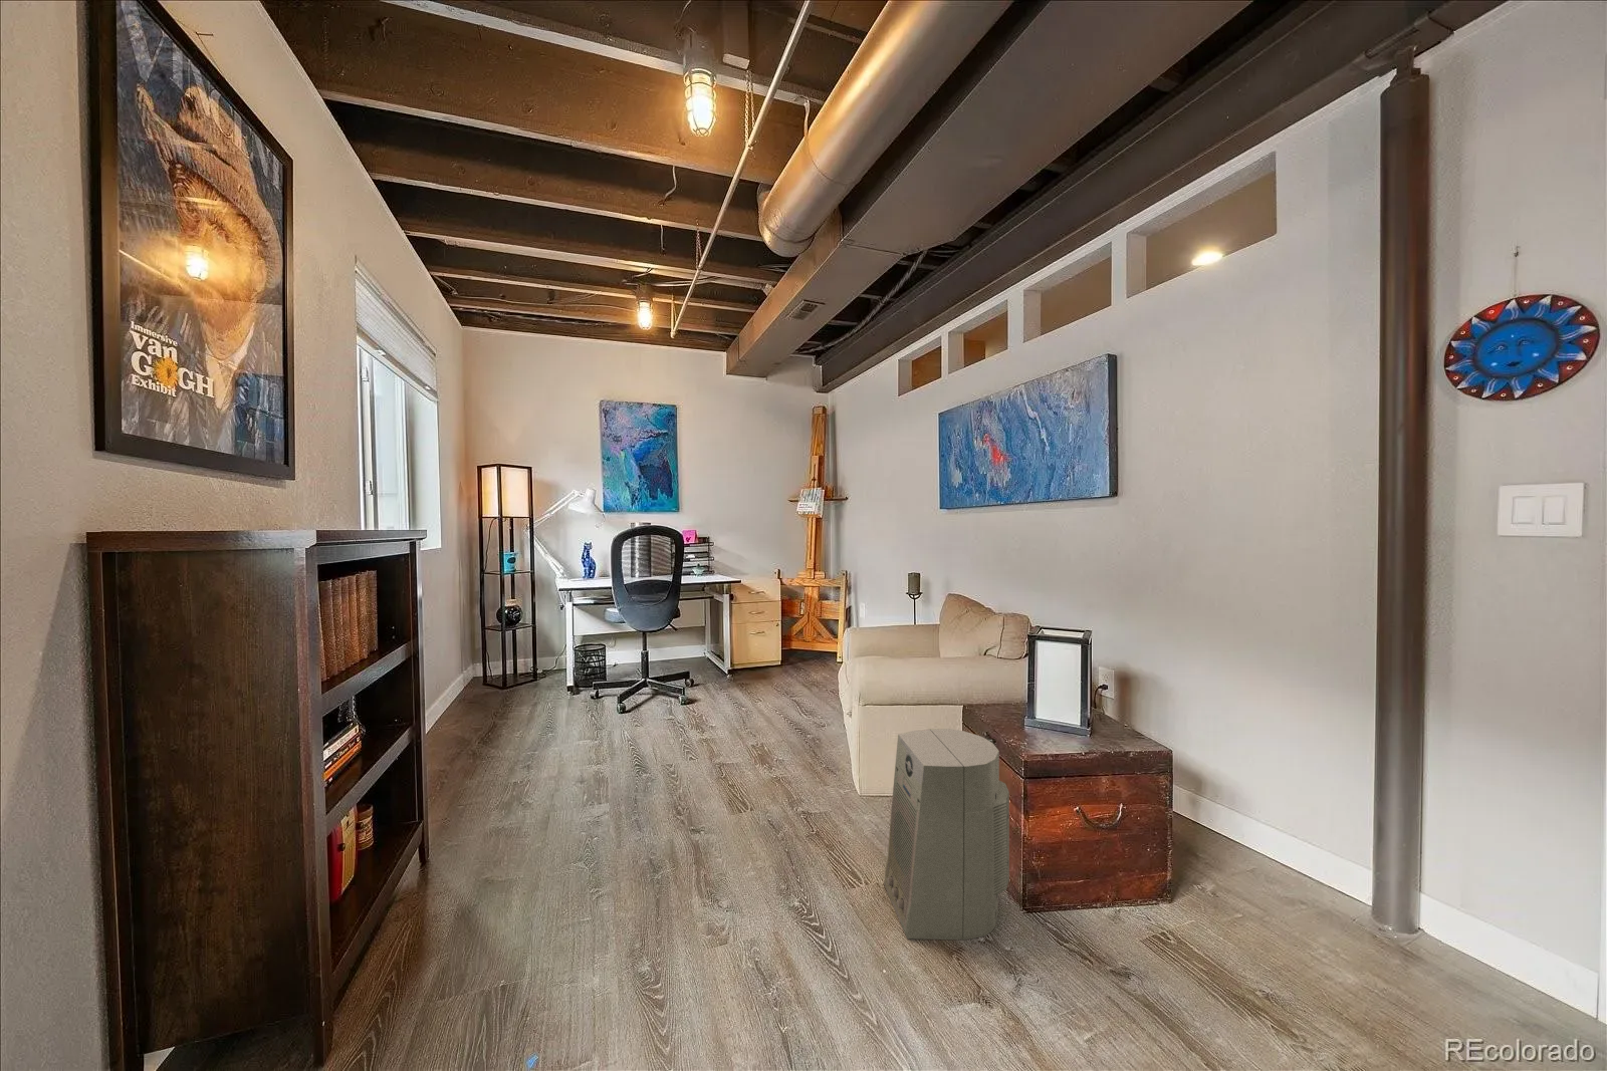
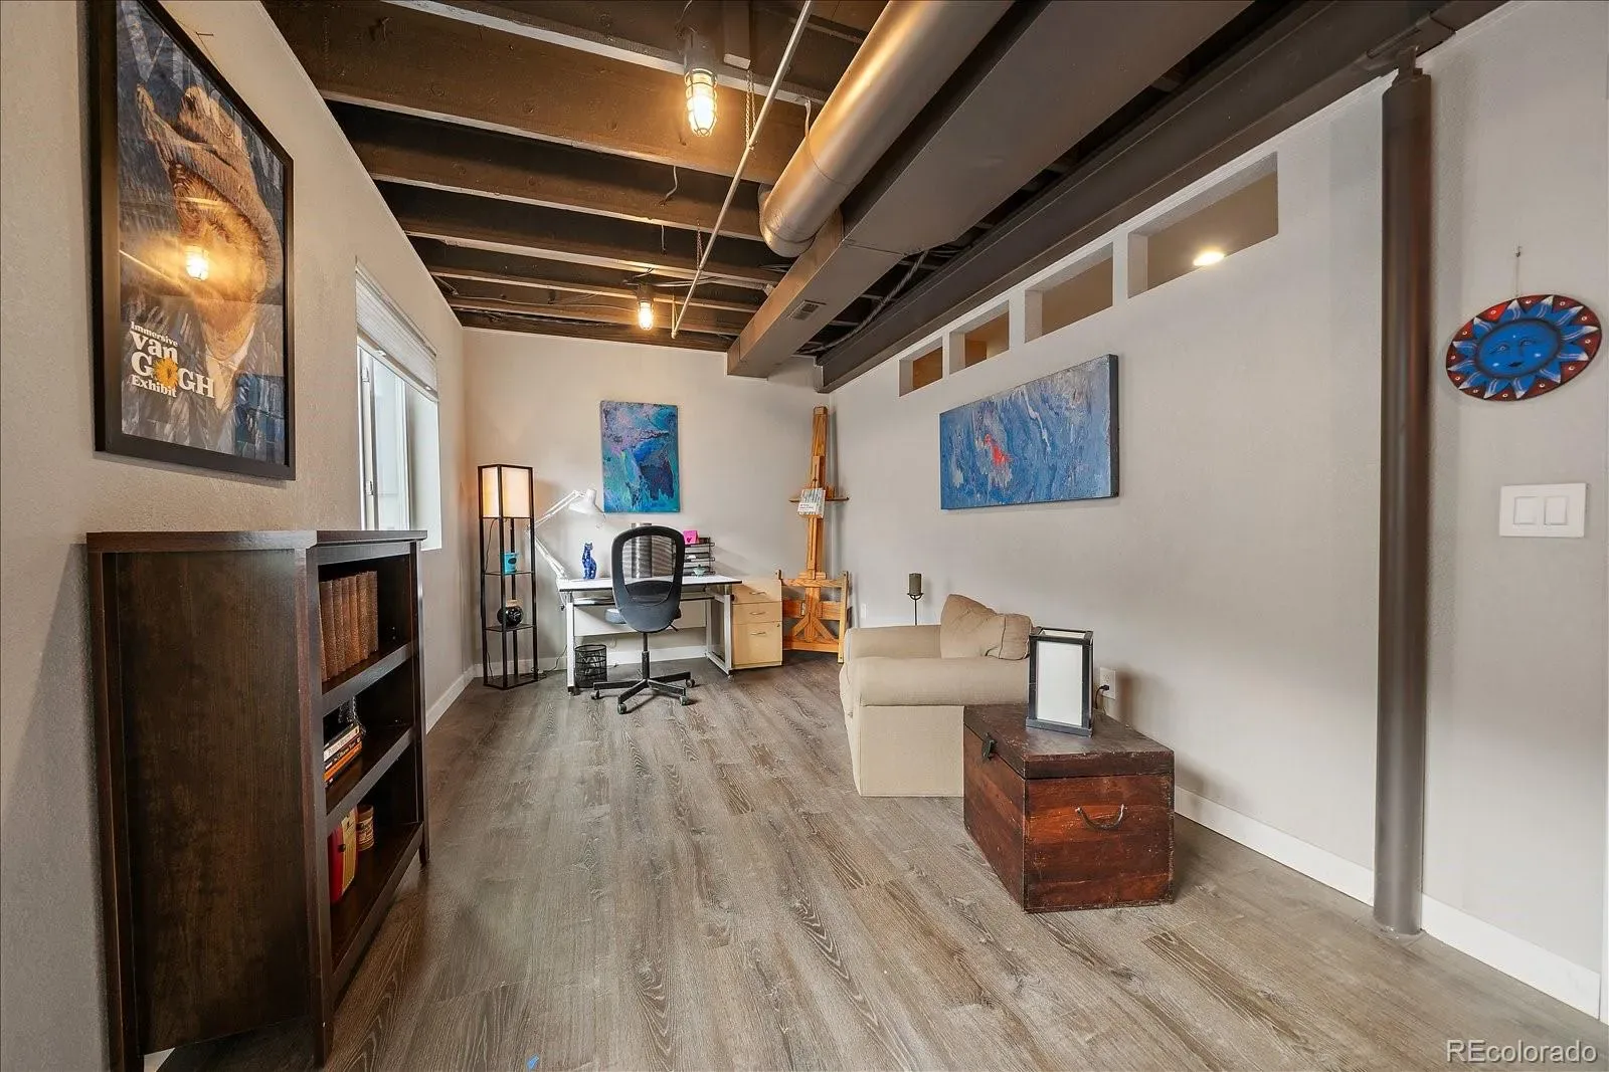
- fan (949, 825)
